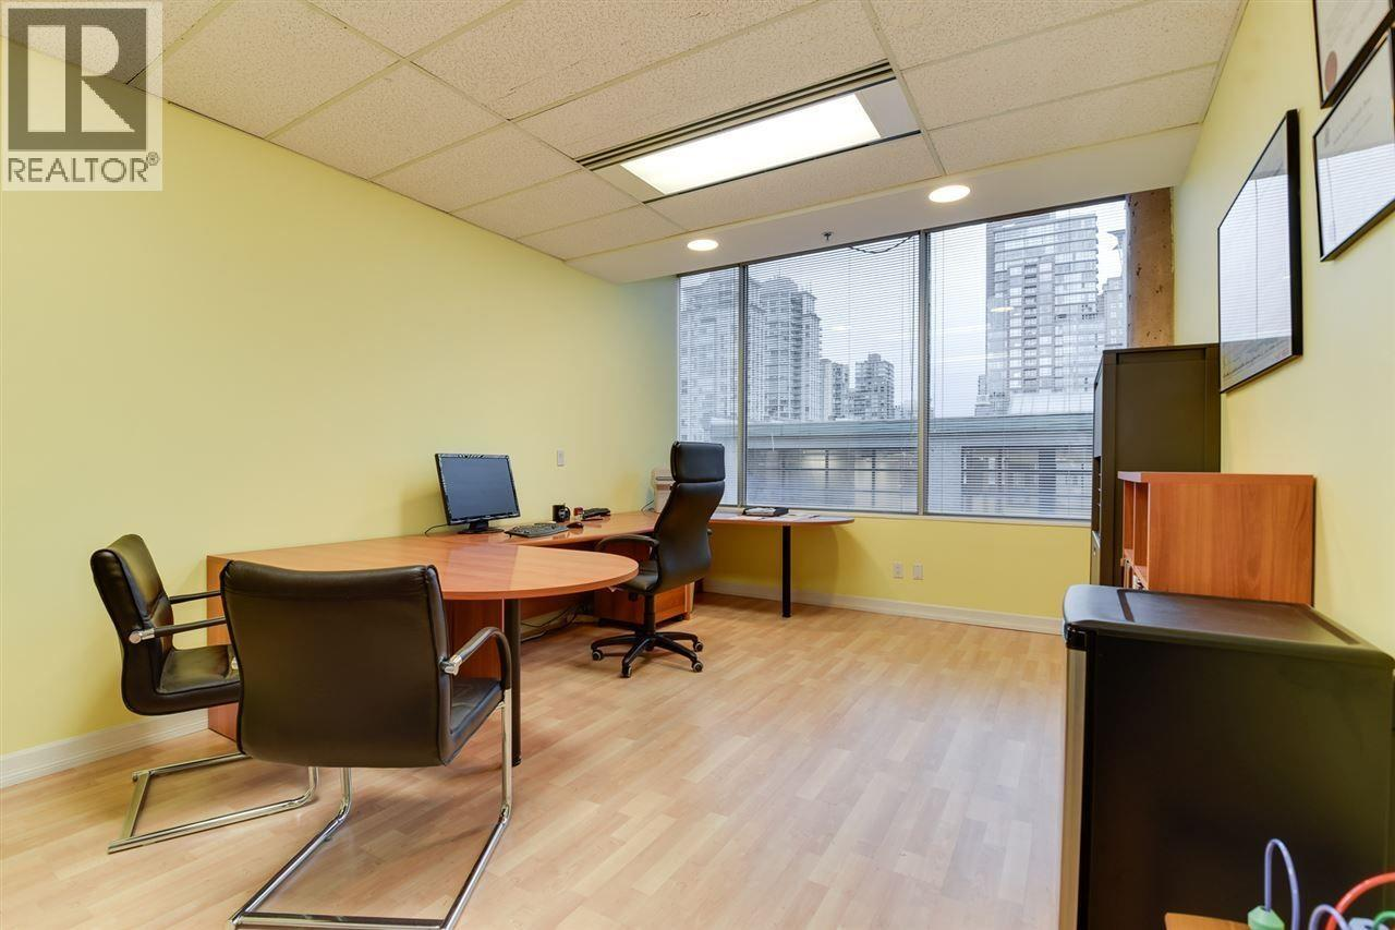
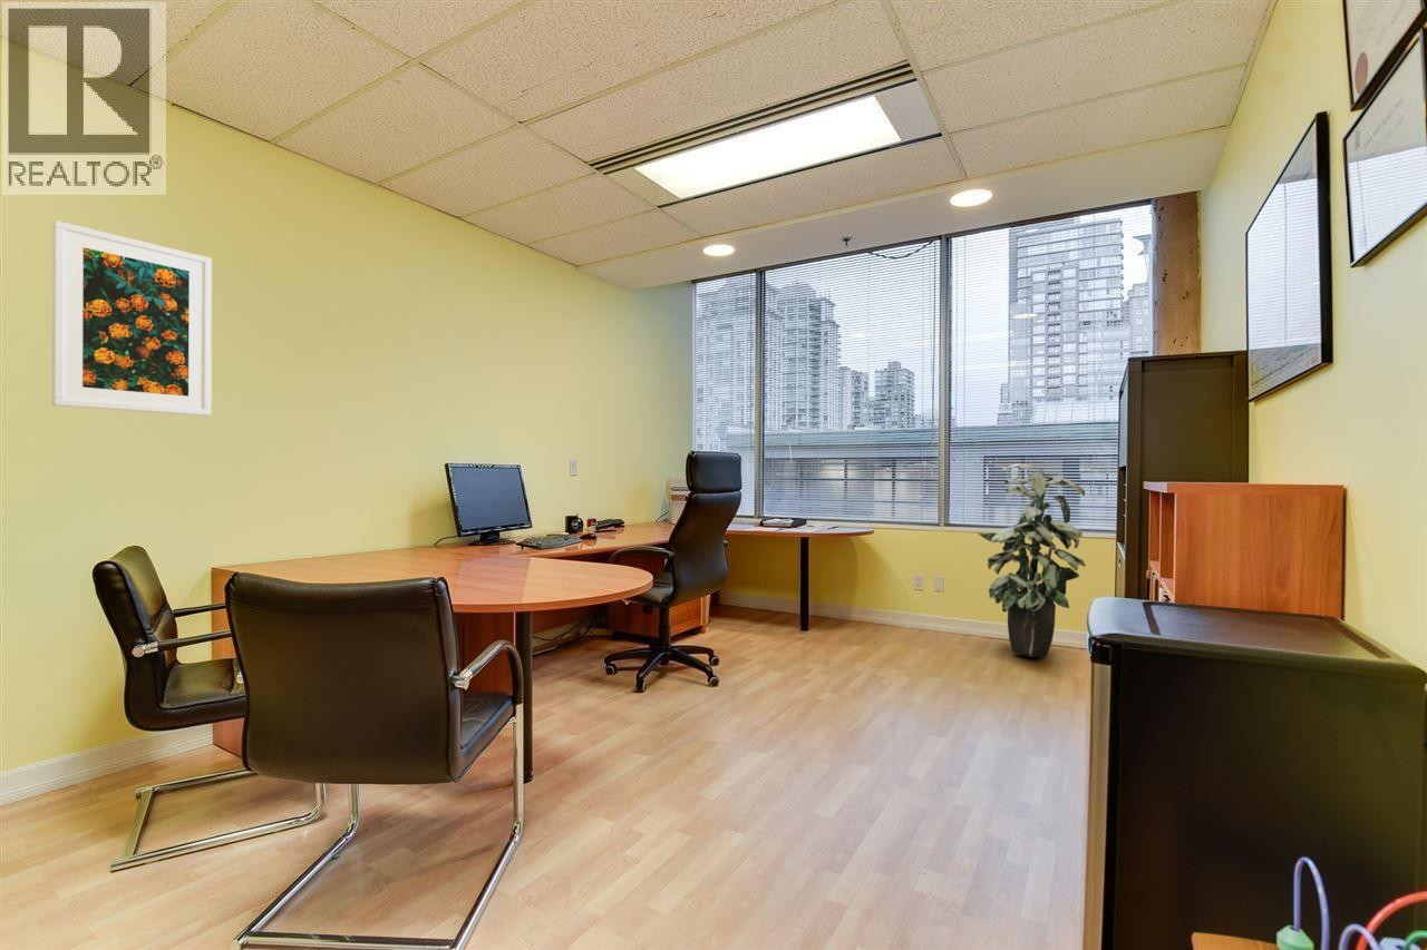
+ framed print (138, 325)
+ indoor plant (1028, 558)
